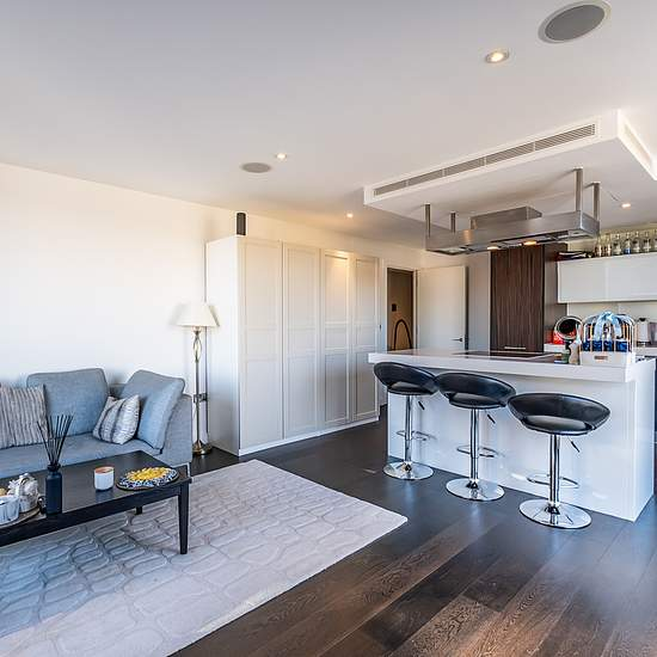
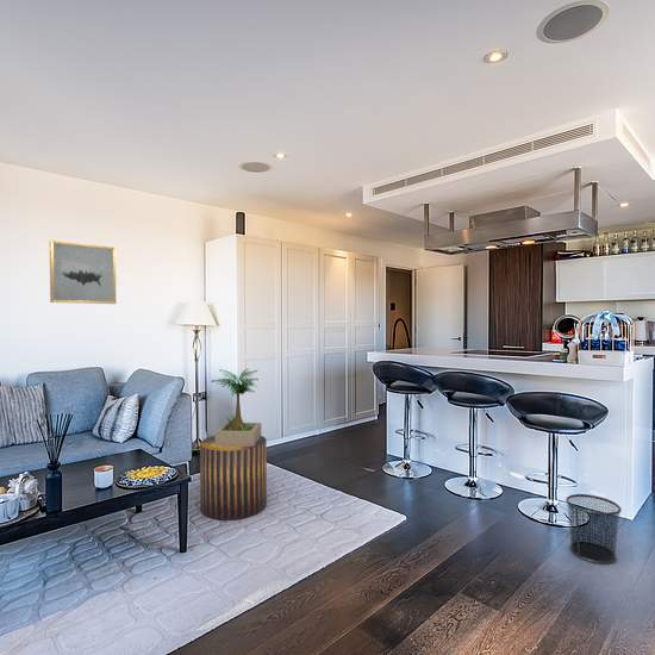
+ wall art (83, 274)
+ stool (233, 473)
+ potted plant (236, 404)
+ waste bin (592, 528)
